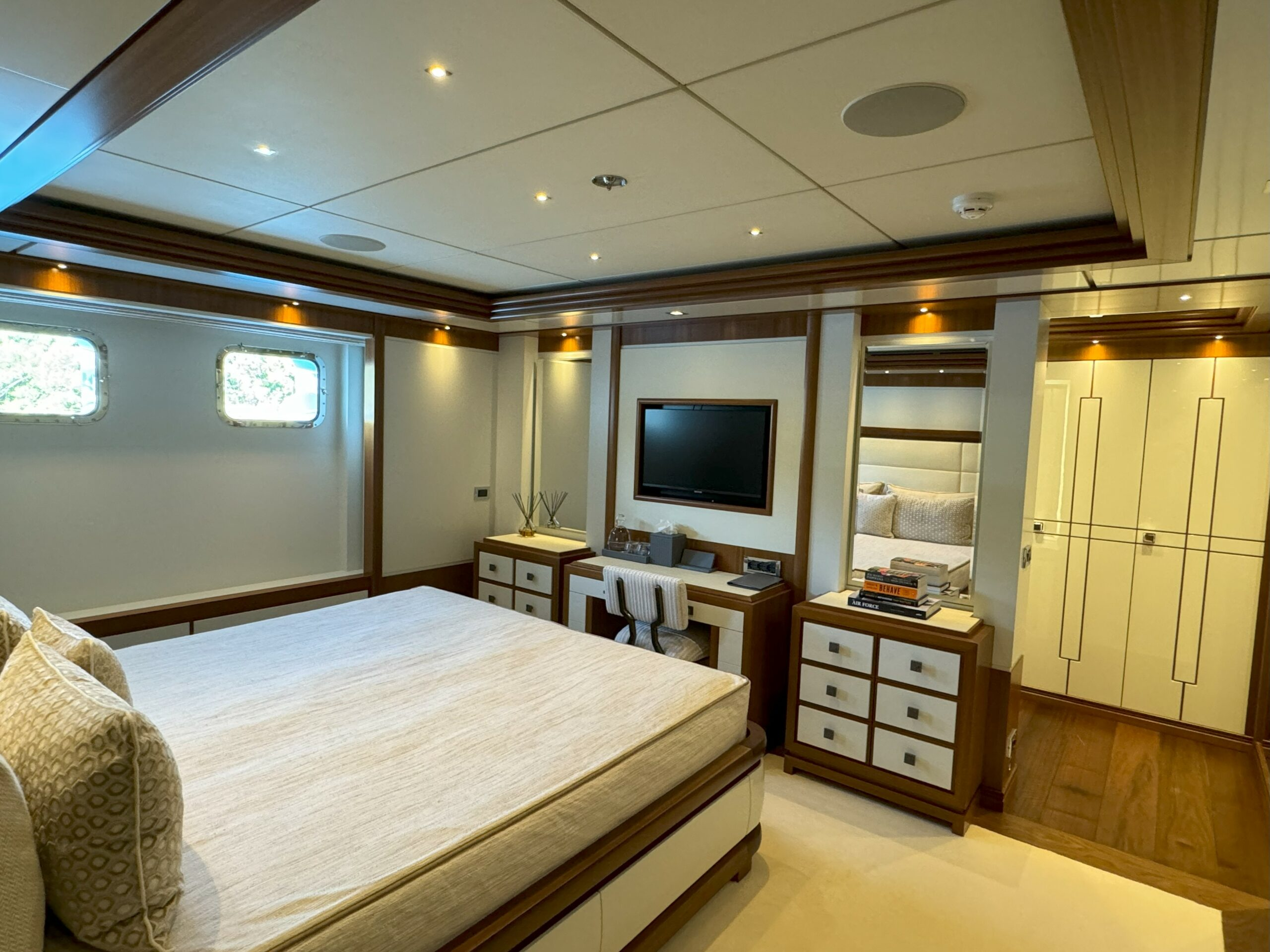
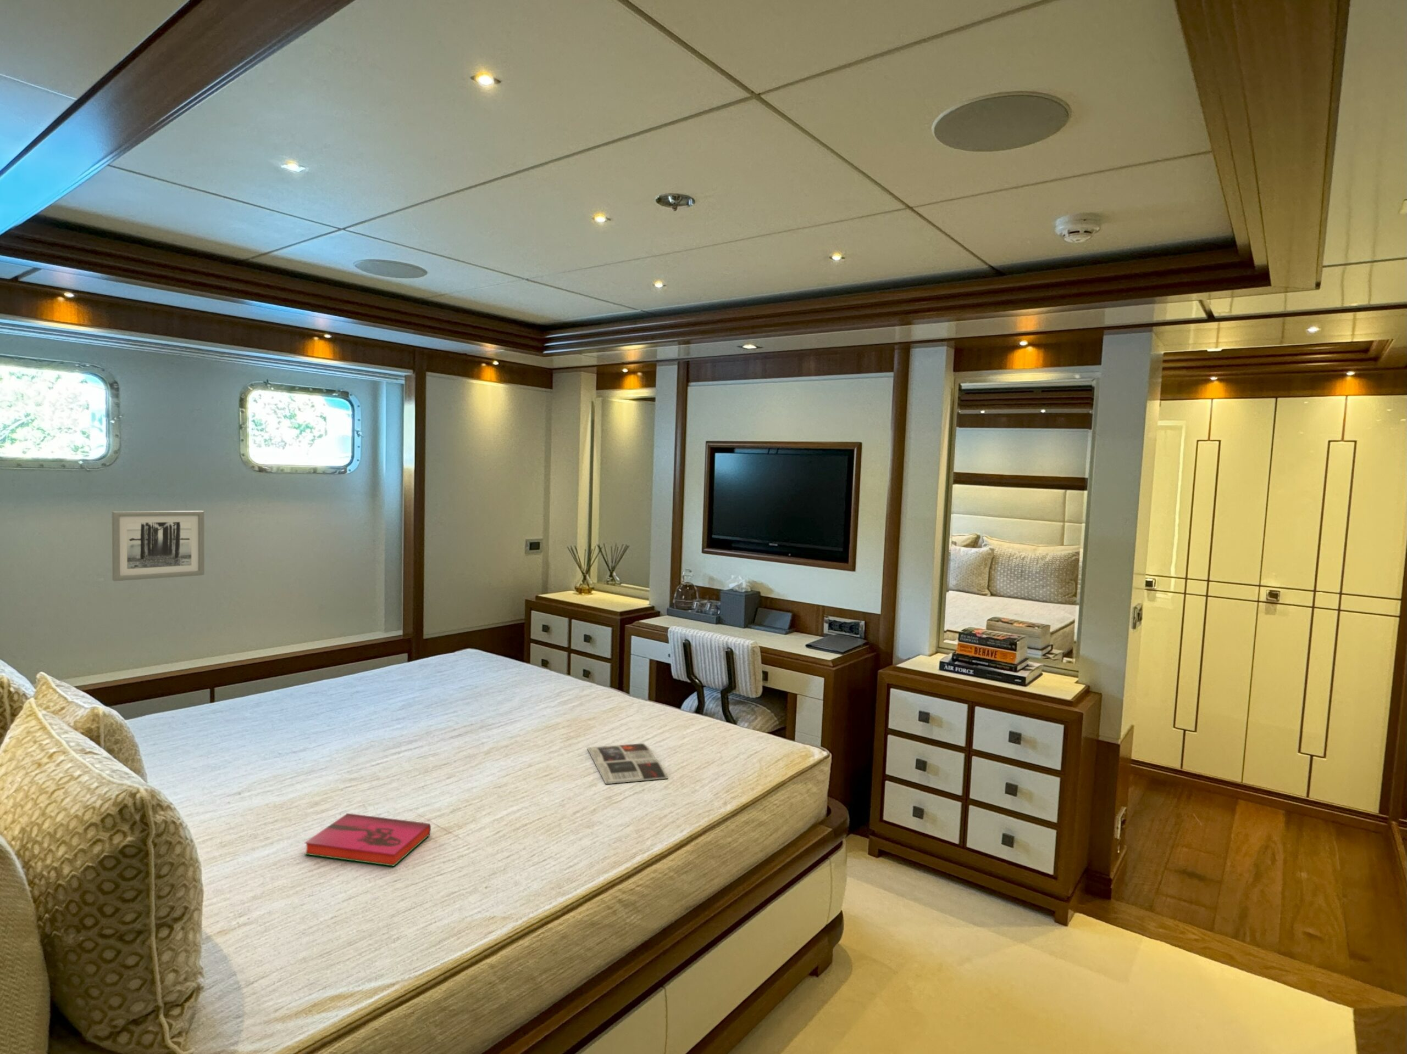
+ magazine (626, 761)
+ hardback book (369, 838)
+ wall art (160, 545)
